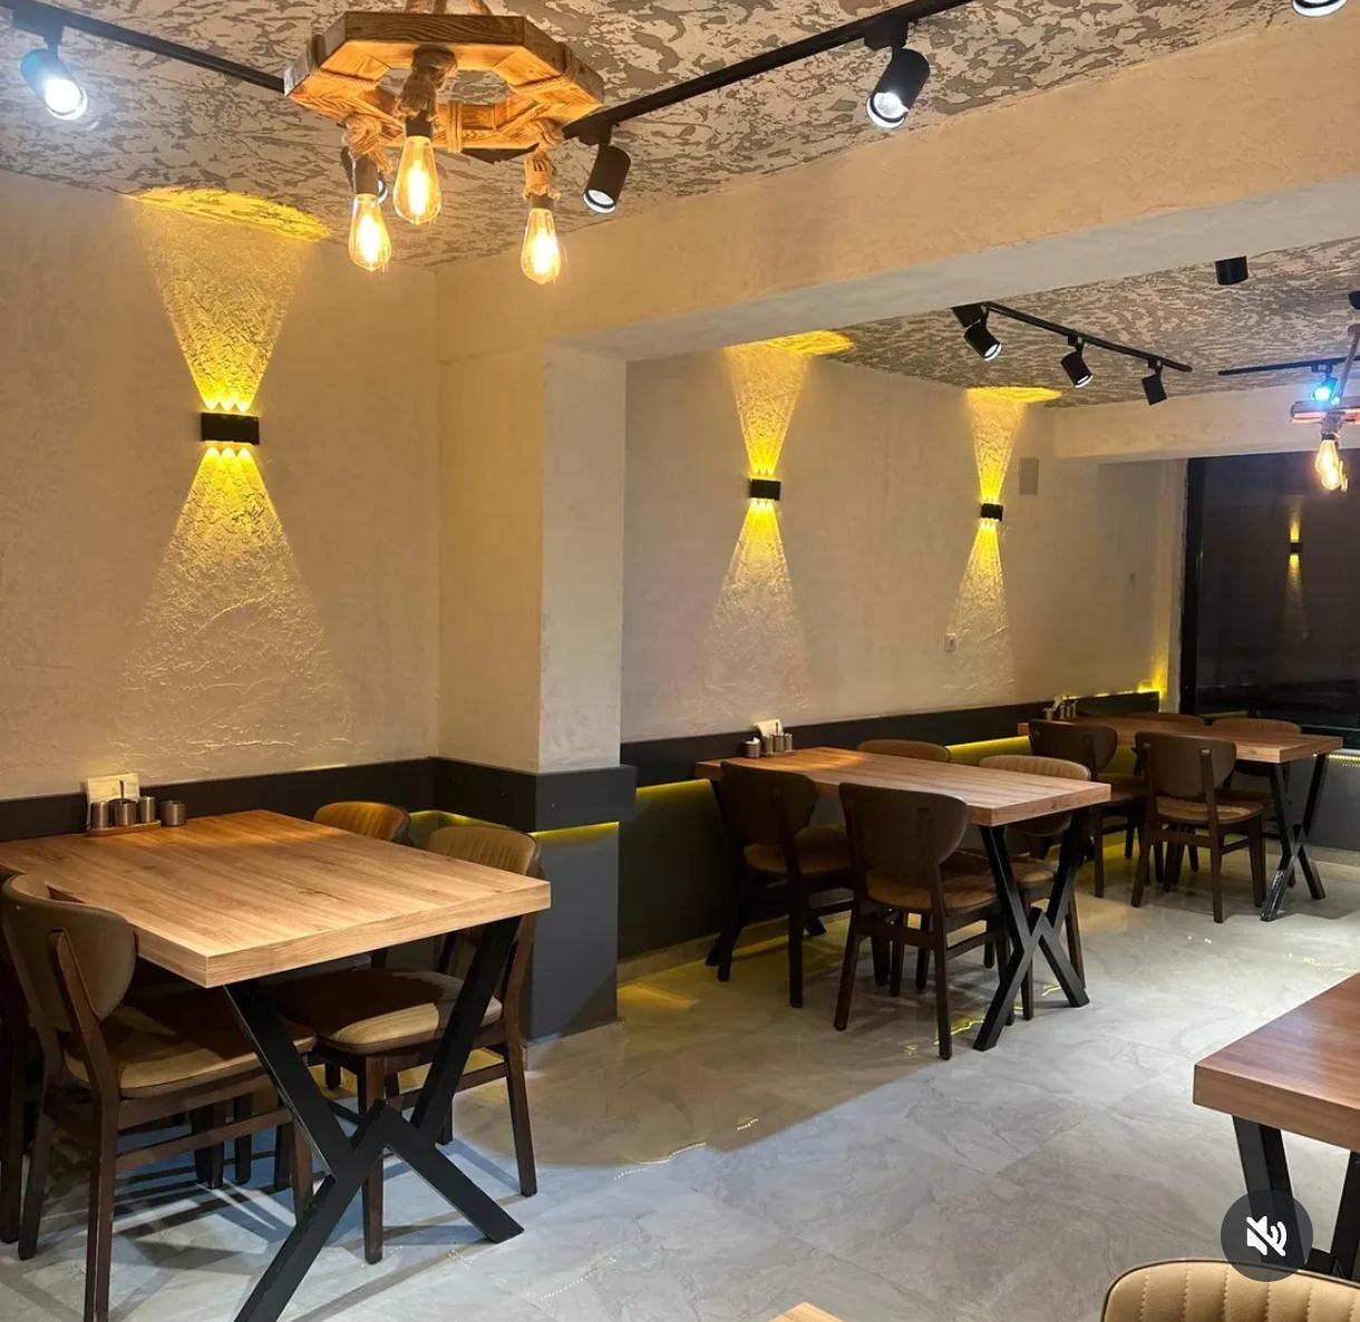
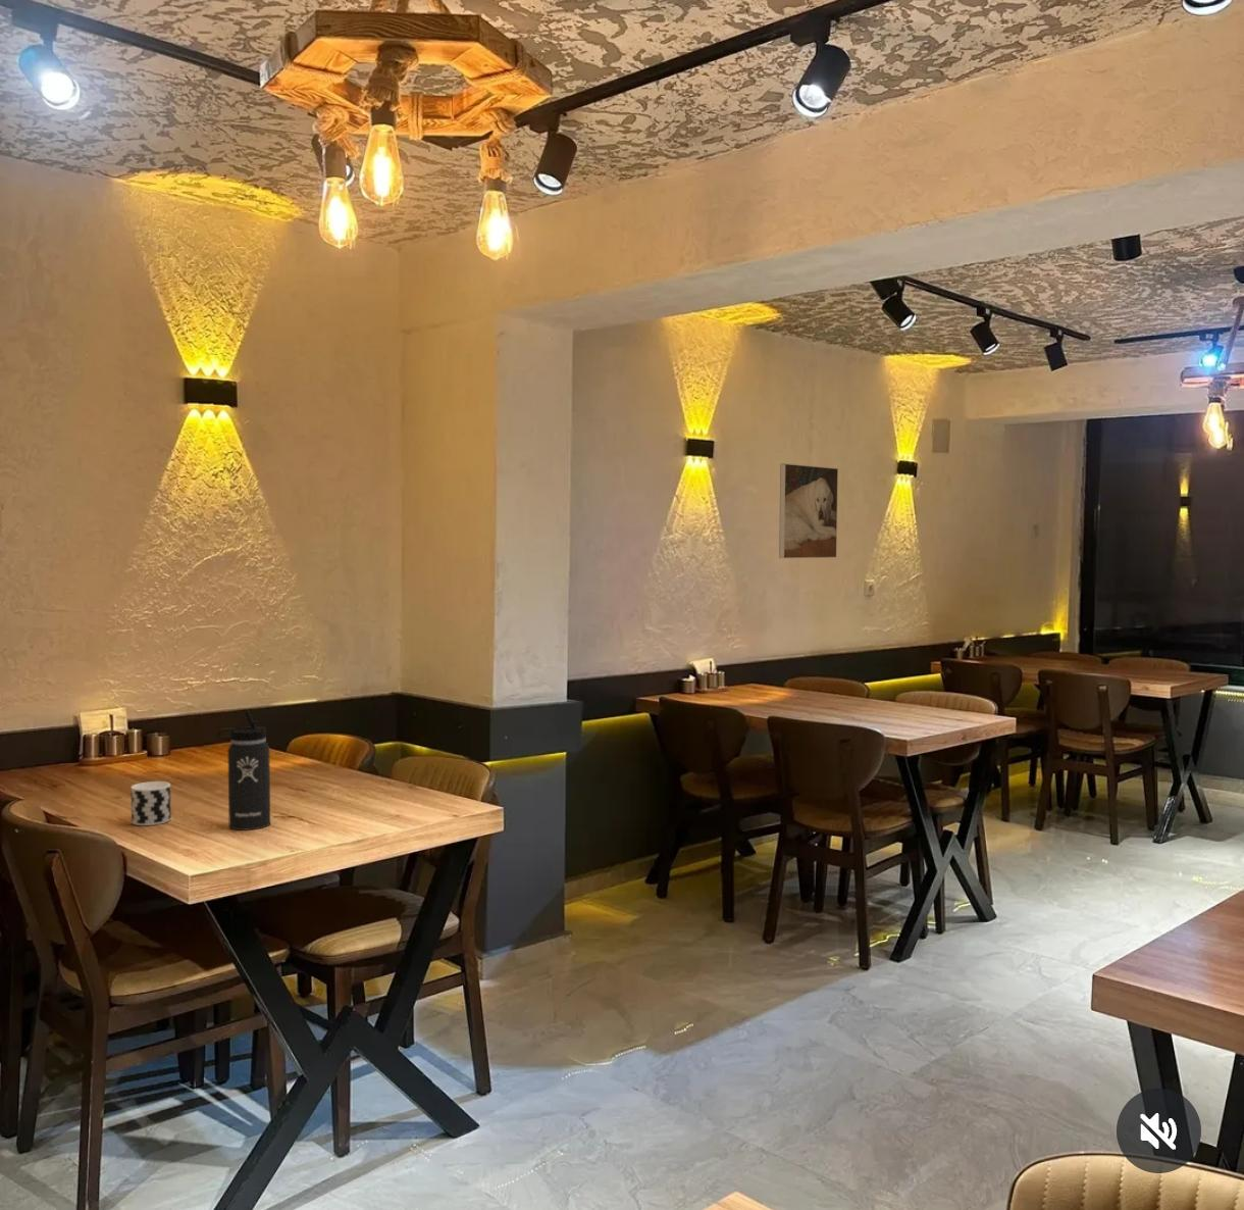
+ cup (150, 802)
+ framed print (809, 512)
+ thermos bottle (243, 767)
